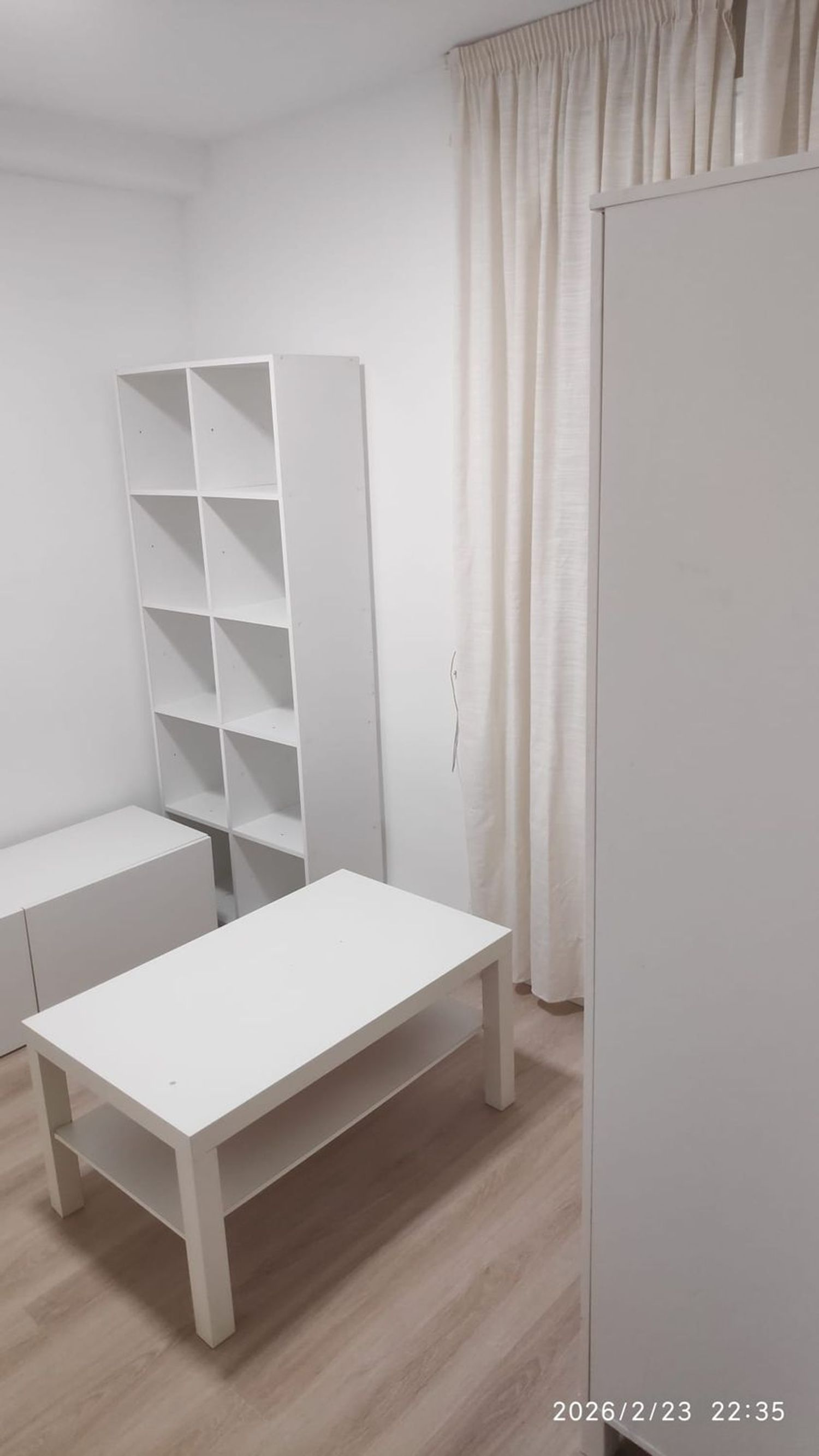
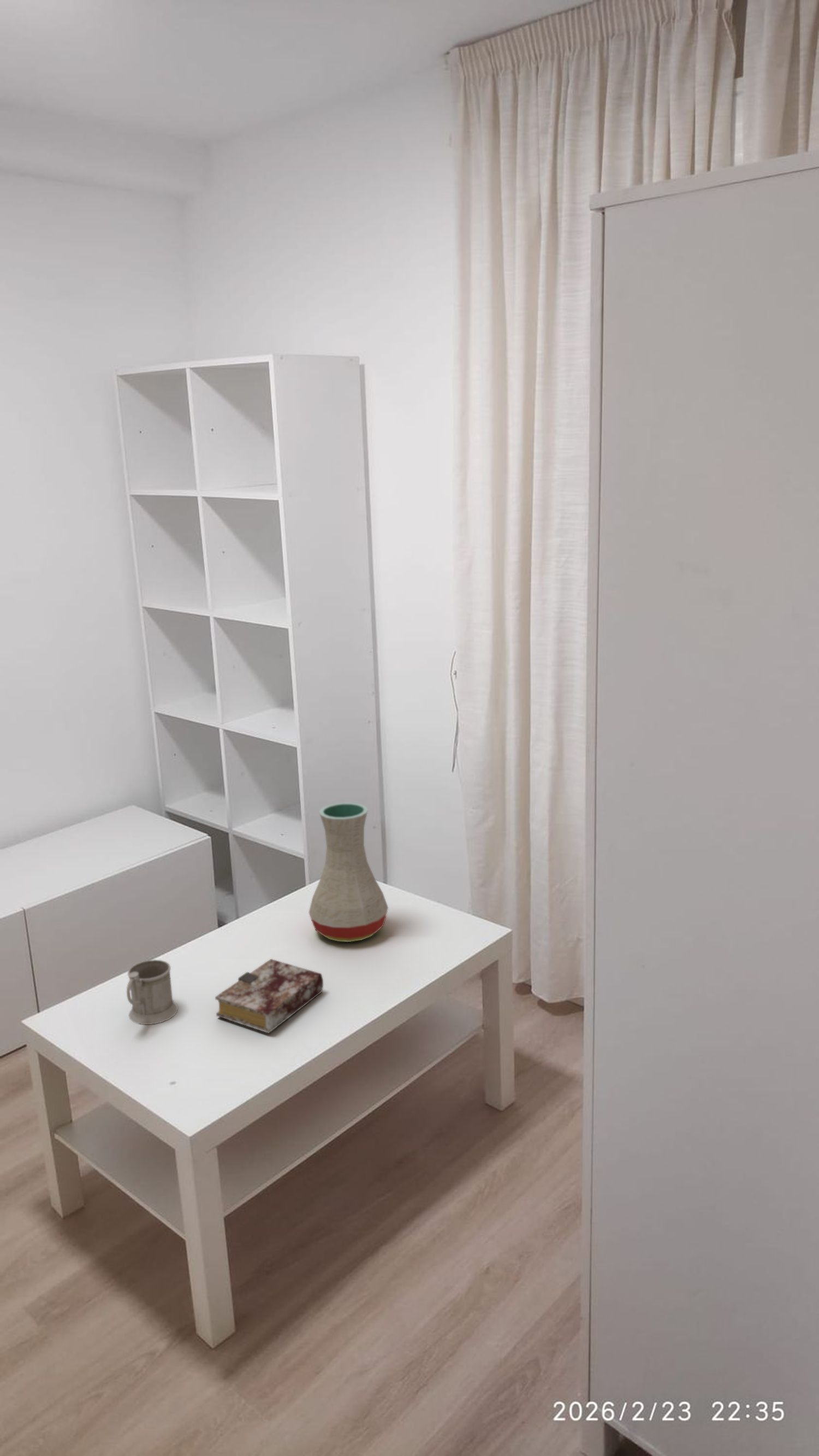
+ vase (346, 872)
+ book (269, 993)
+ mug (146, 991)
